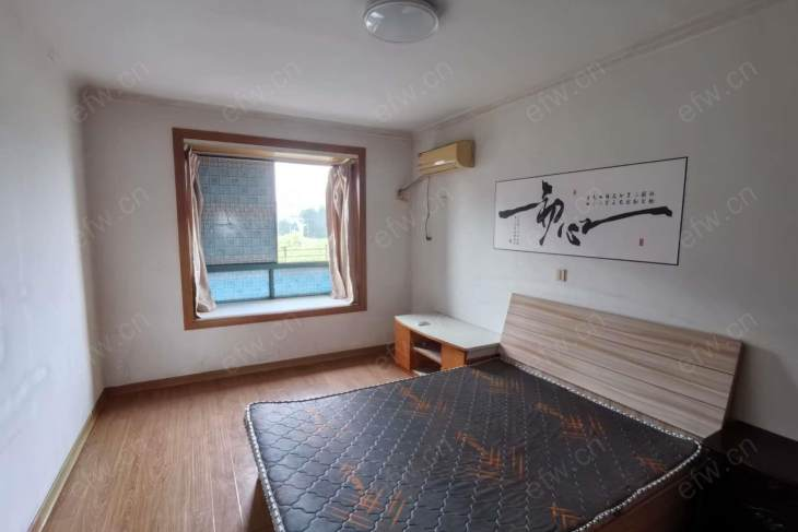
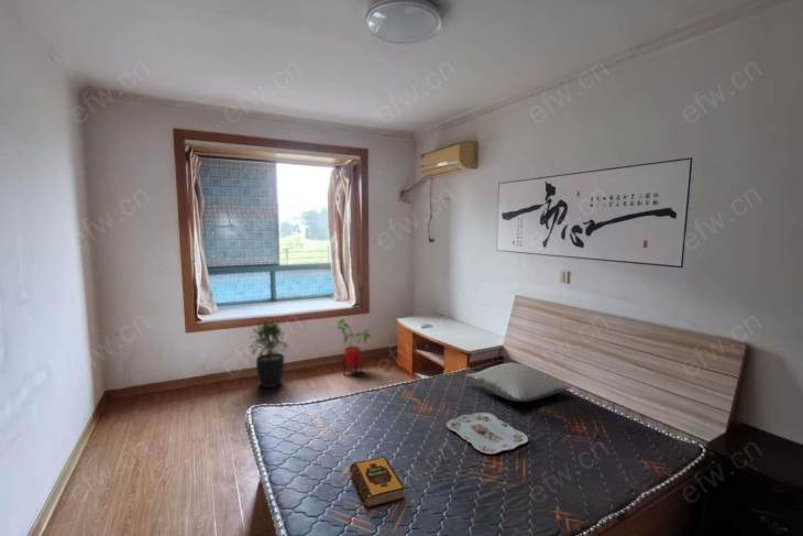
+ potted plant (267, 351)
+ serving tray (485, 431)
+ house plant (349, 344)
+ hardback book (375, 480)
+ pillow (516, 380)
